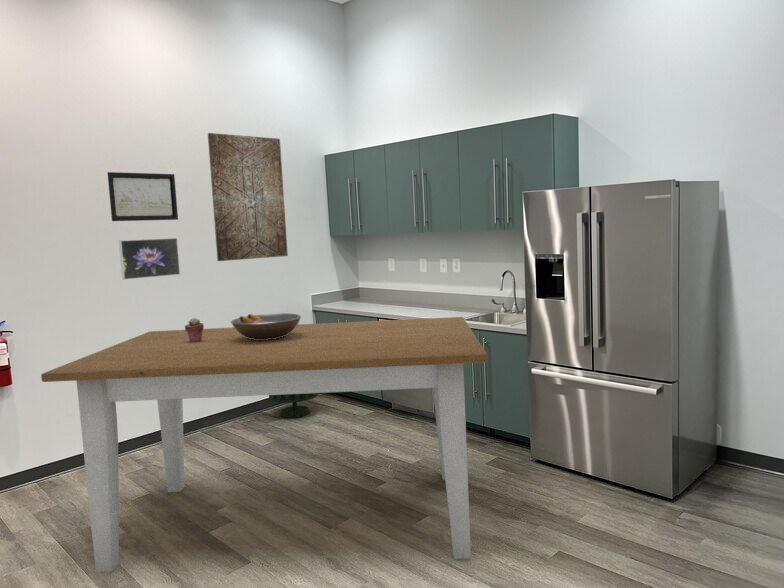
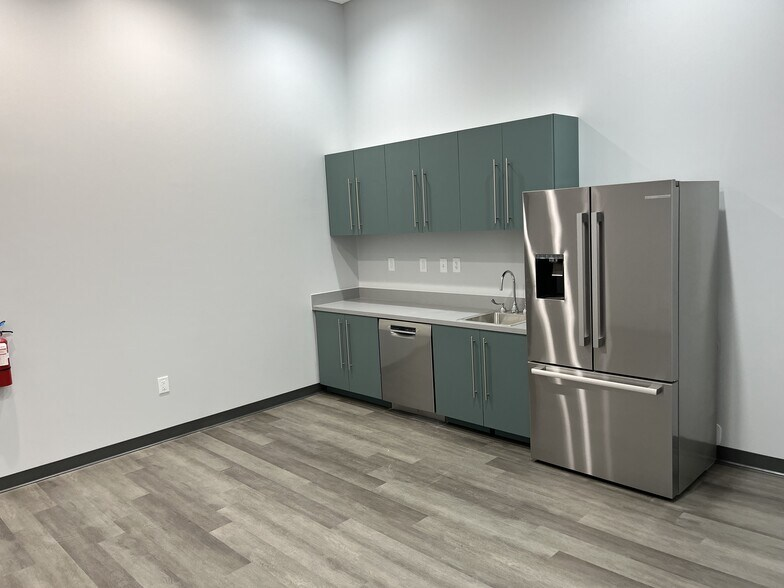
- wall art (249, 197)
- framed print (150, 258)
- potted succulent (194, 329)
- fruit bowl (266, 325)
- table (293, 393)
- wall art (144, 196)
- trash can (292, 394)
